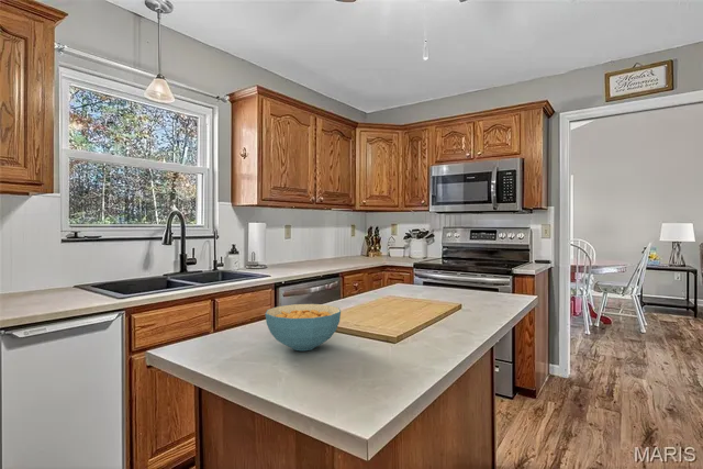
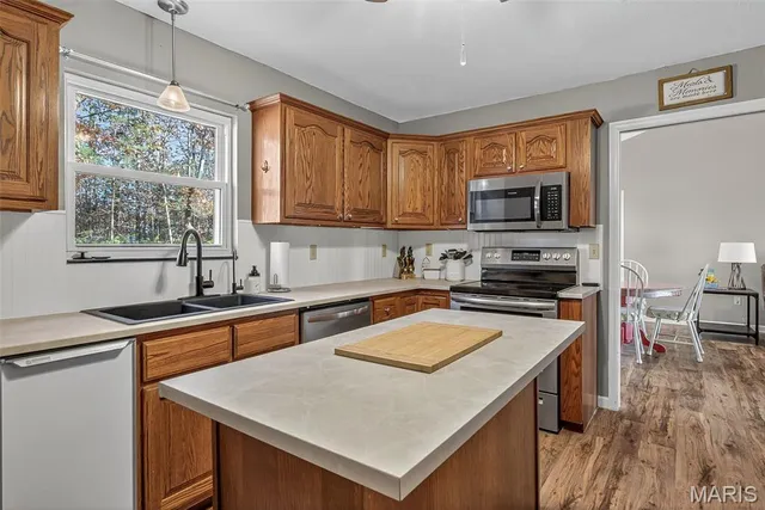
- cereal bowl (303, 328)
